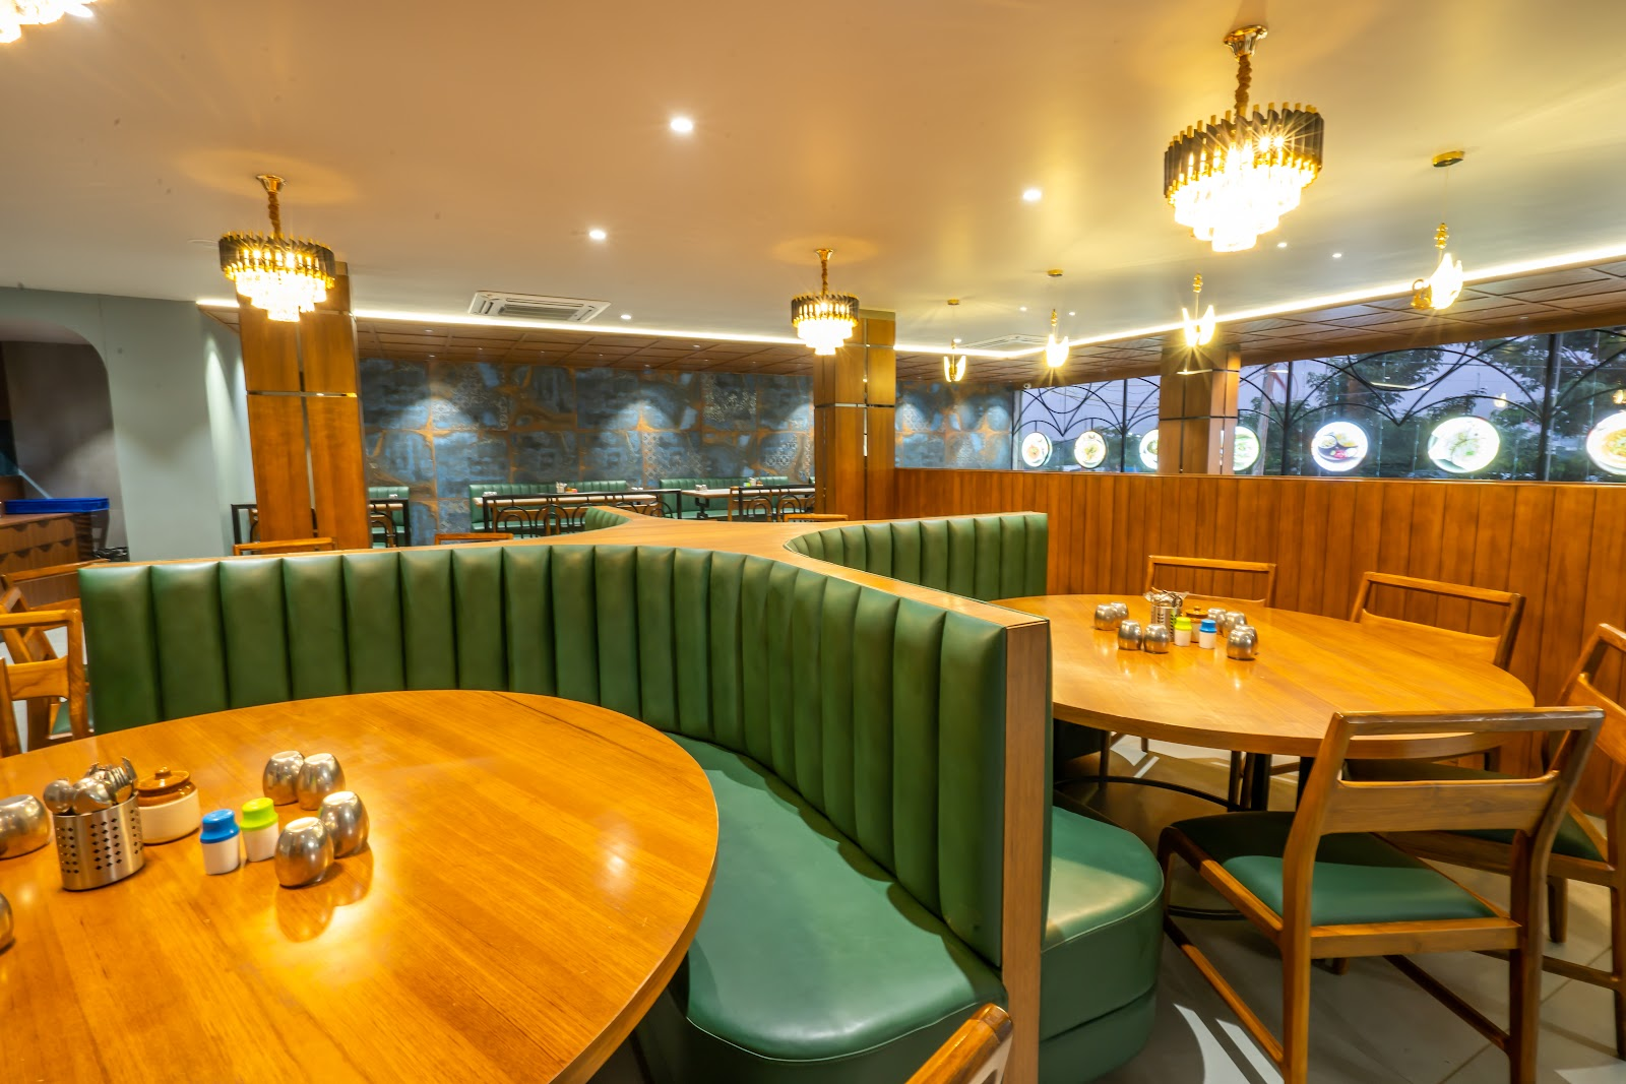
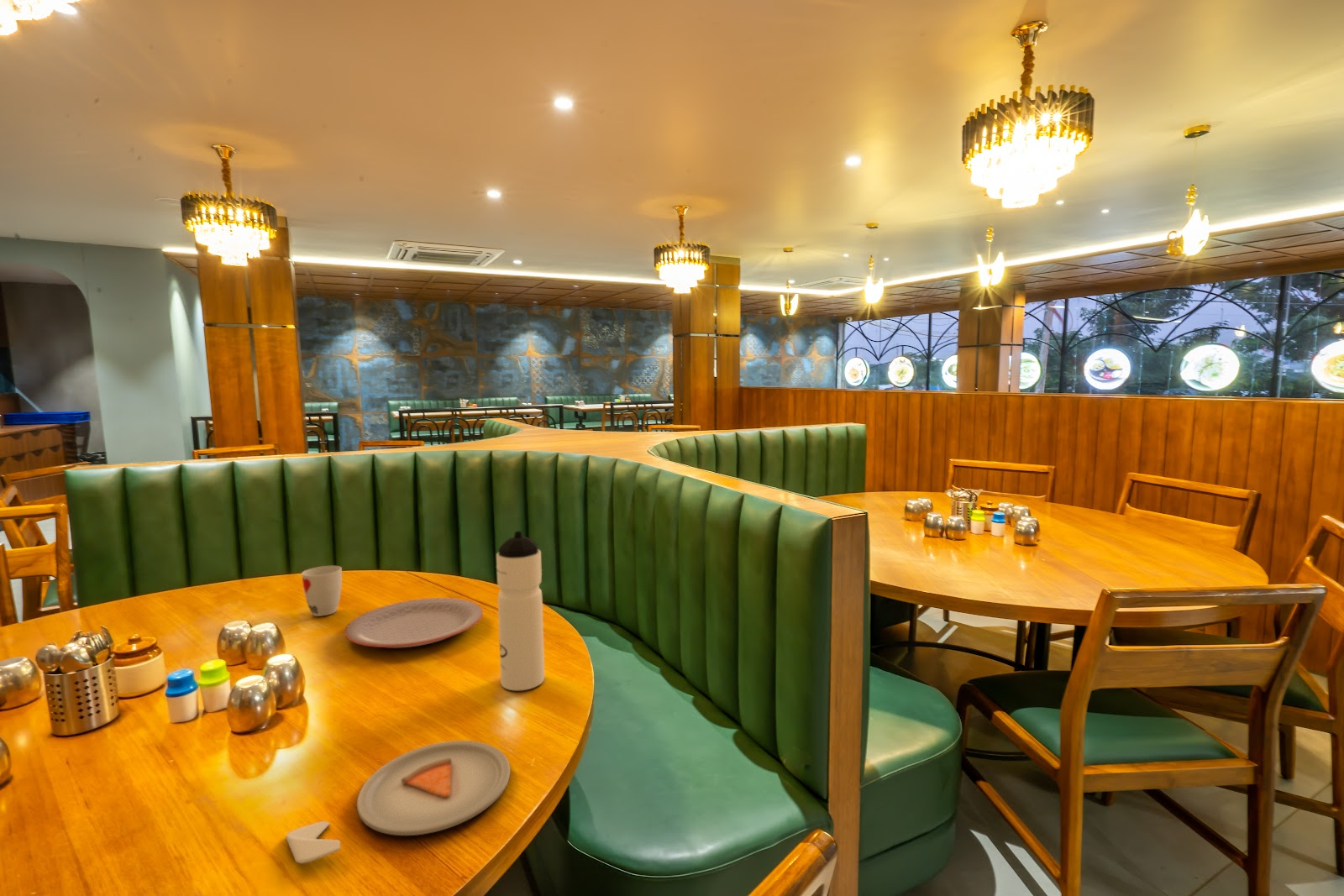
+ water bottle (520, 606)
+ cup (323, 591)
+ dinner plate (407, 794)
+ plate (417, 624)
